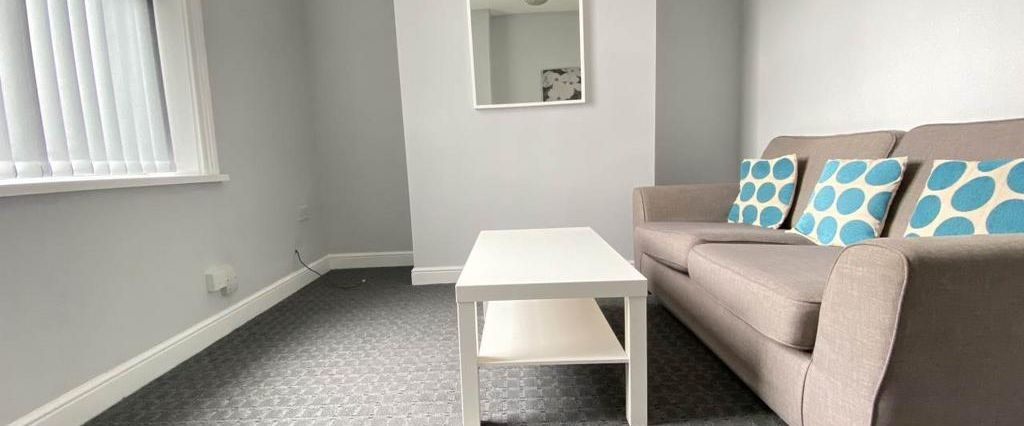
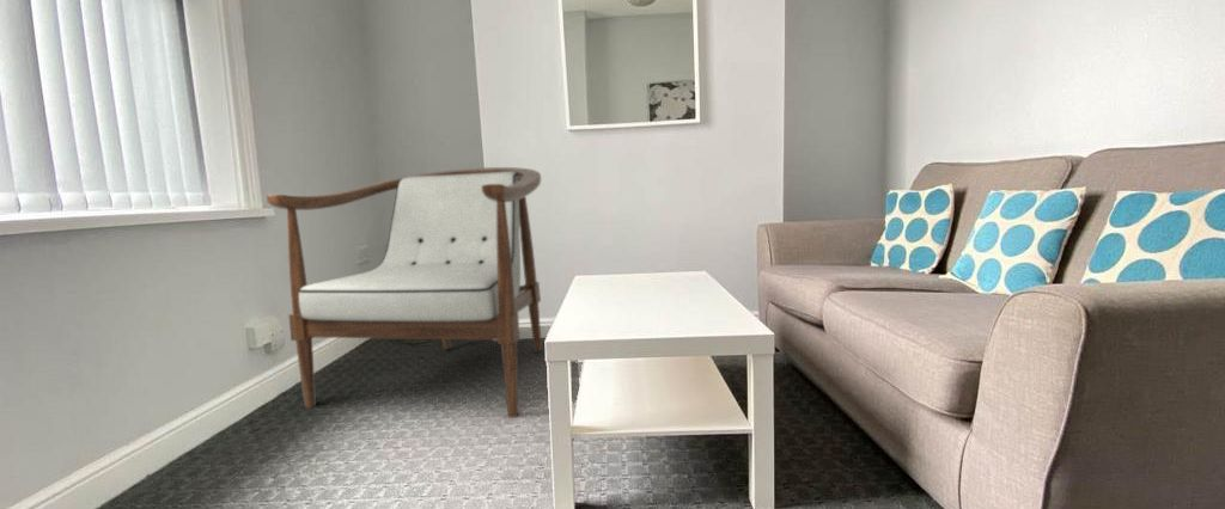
+ armchair (444, 275)
